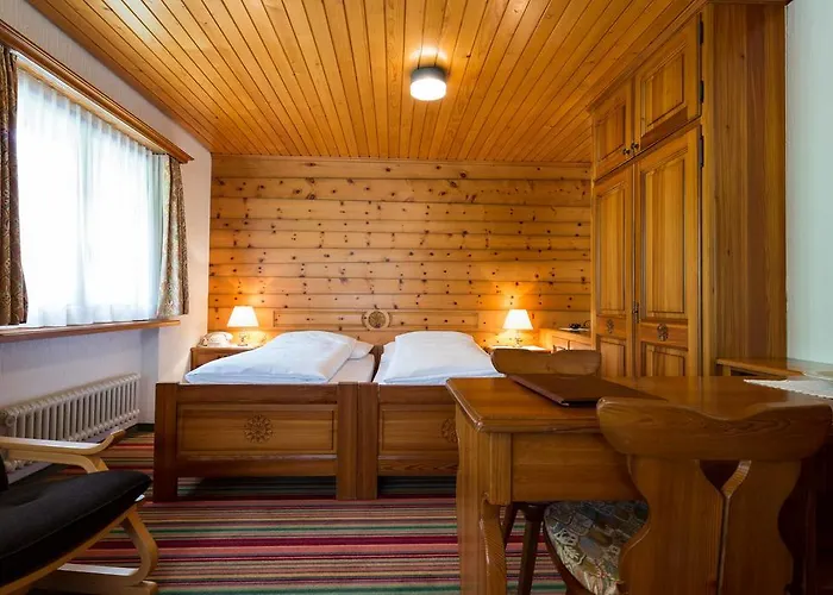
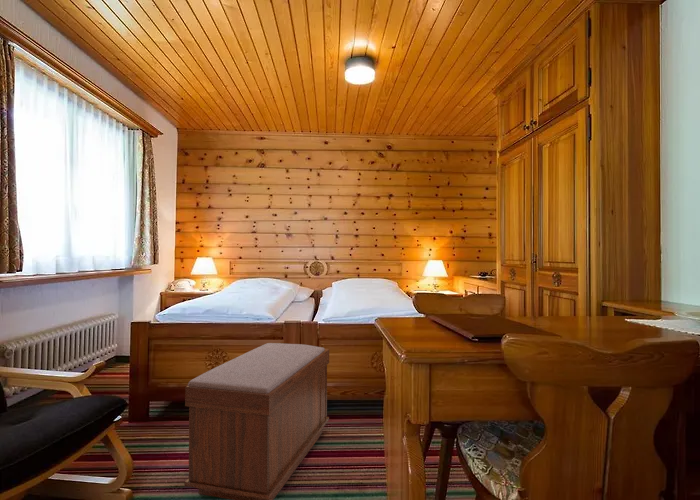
+ bench (267, 408)
